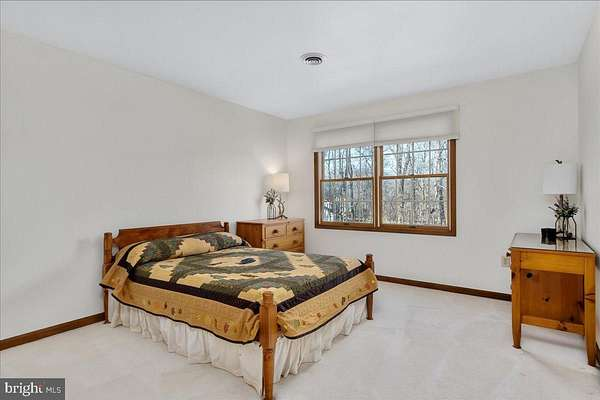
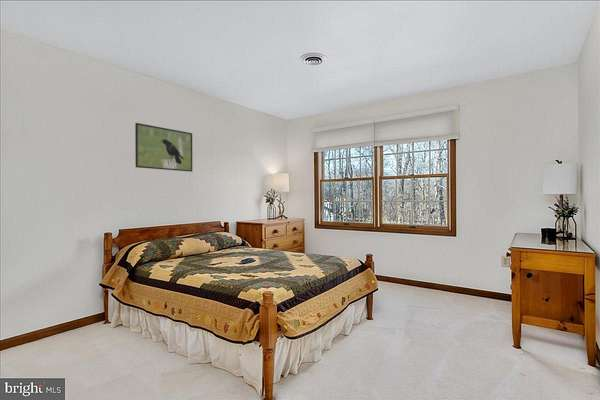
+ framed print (165, 149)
